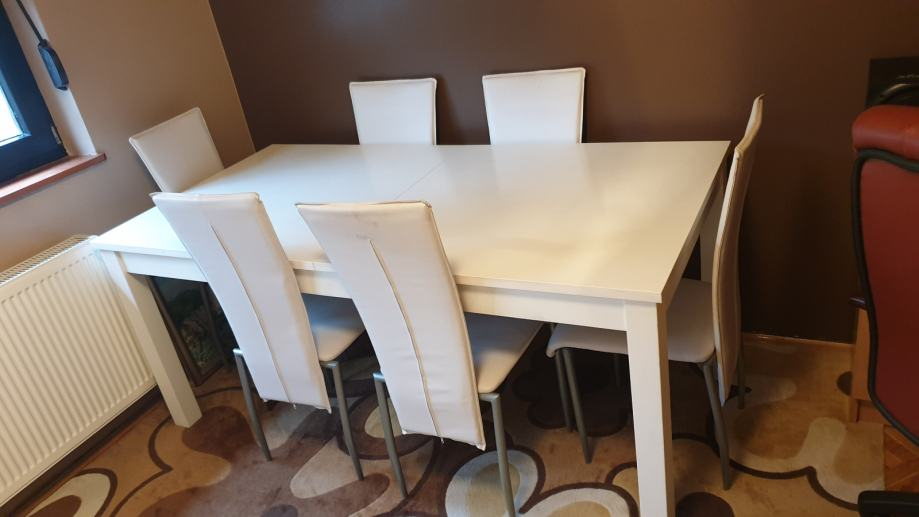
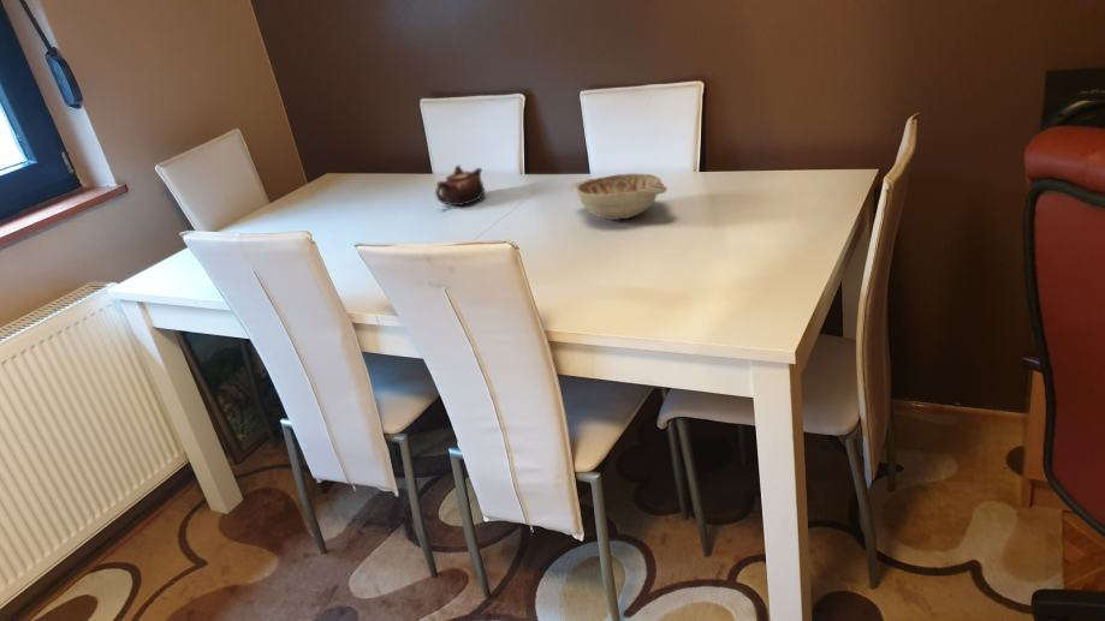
+ decorative bowl (620, 198)
+ teapot (459, 184)
